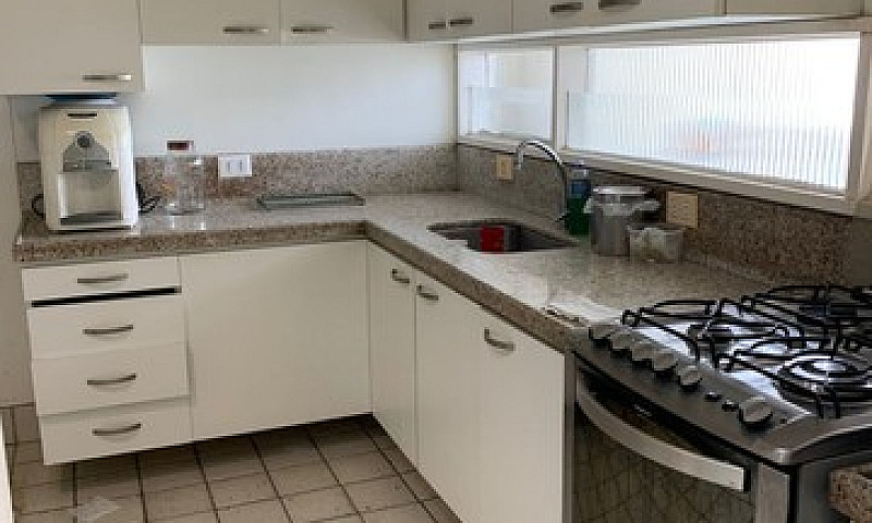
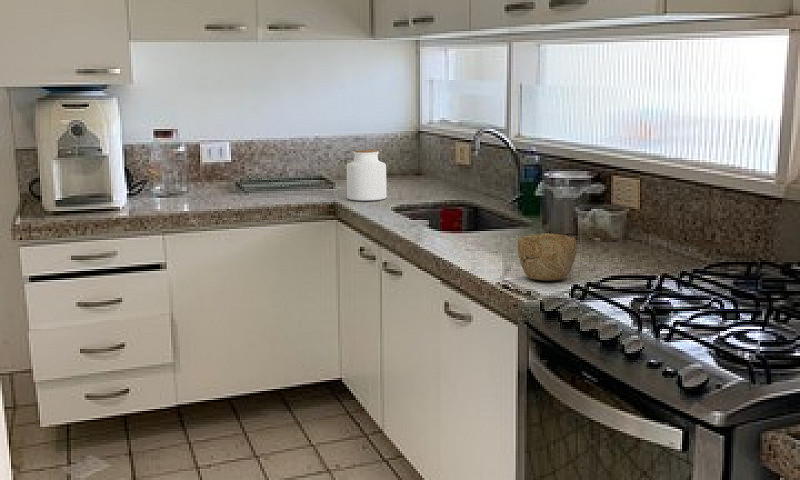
+ bowl (546, 257)
+ jar (368, 174)
